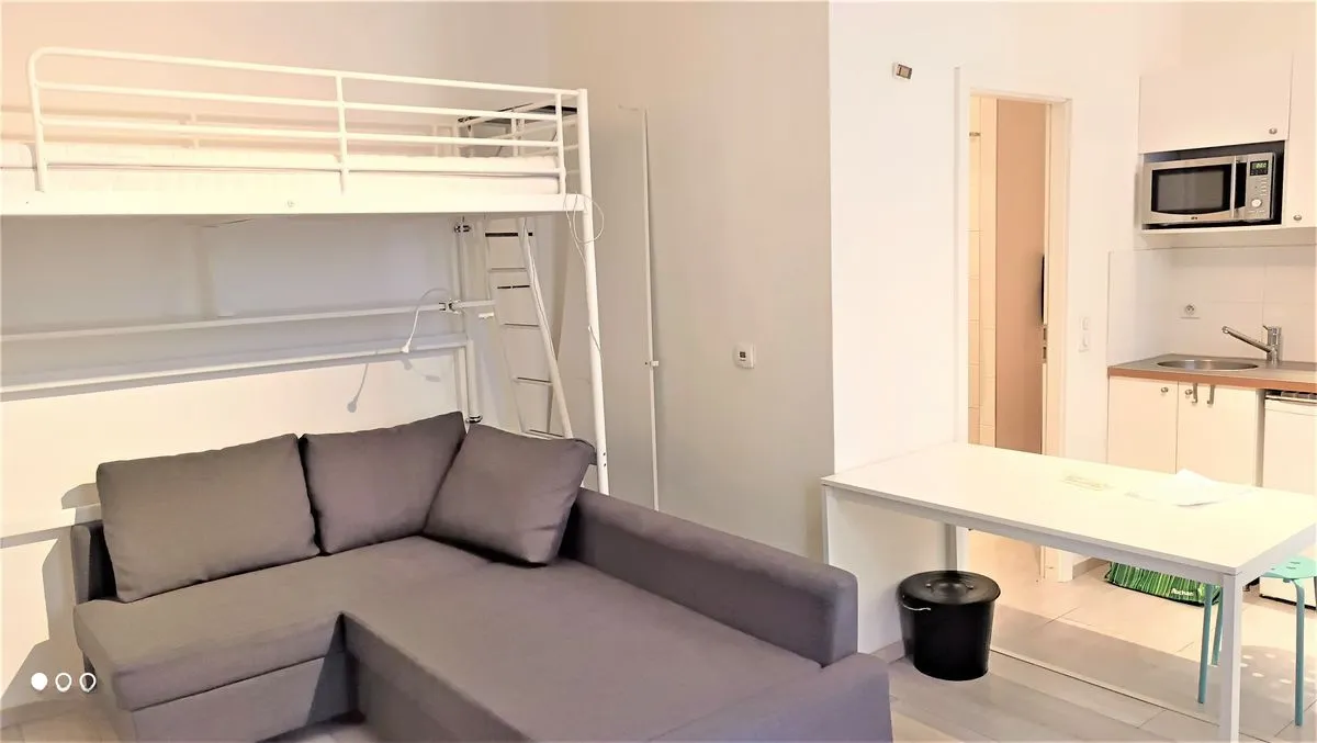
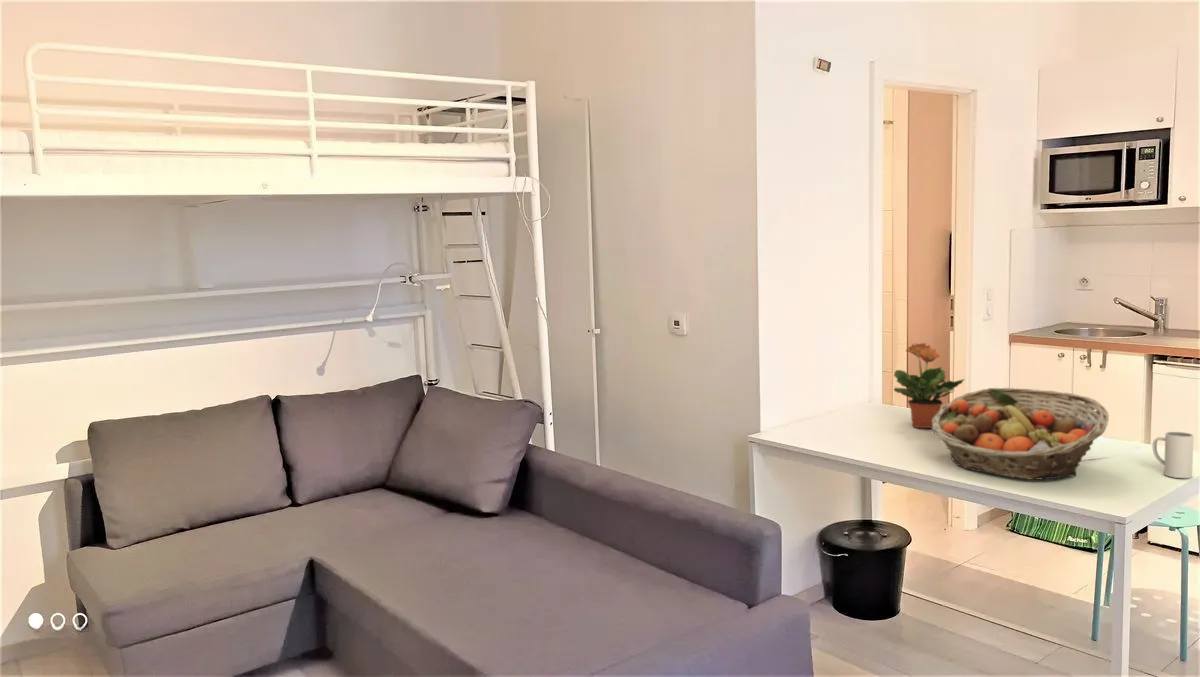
+ fruit basket (1016, 431)
+ potted plant (923, 385)
+ mug (1172, 453)
